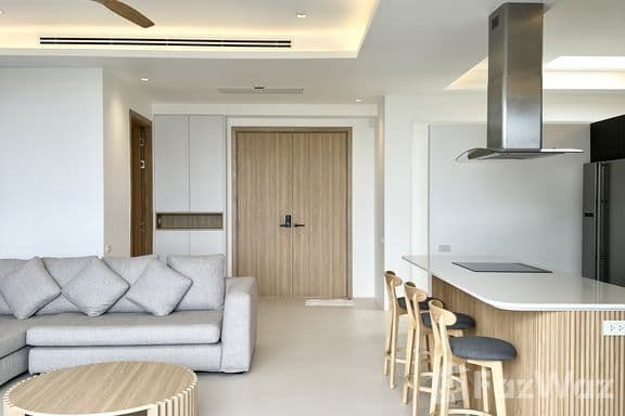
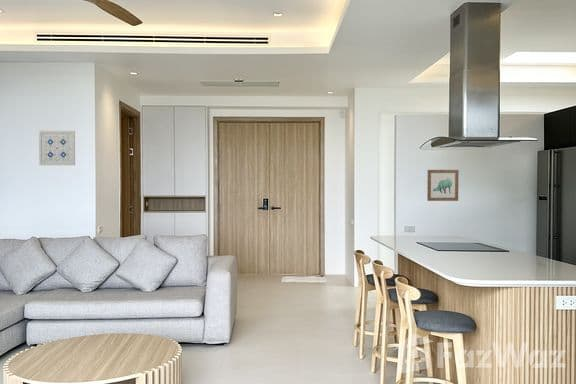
+ wall art (442, 185)
+ wall art (57, 148)
